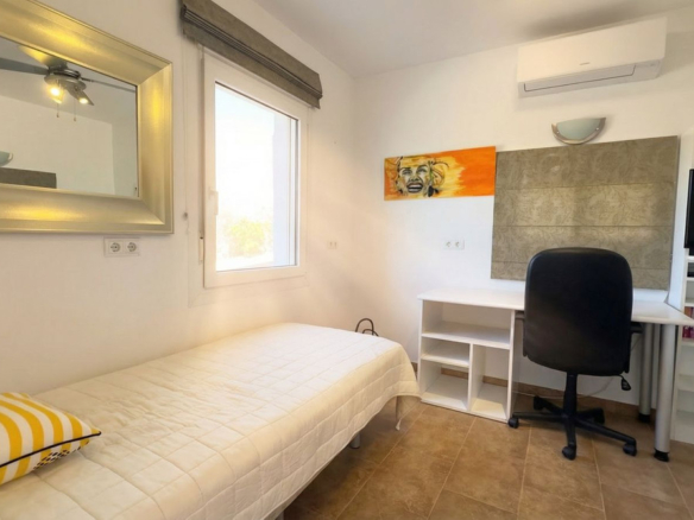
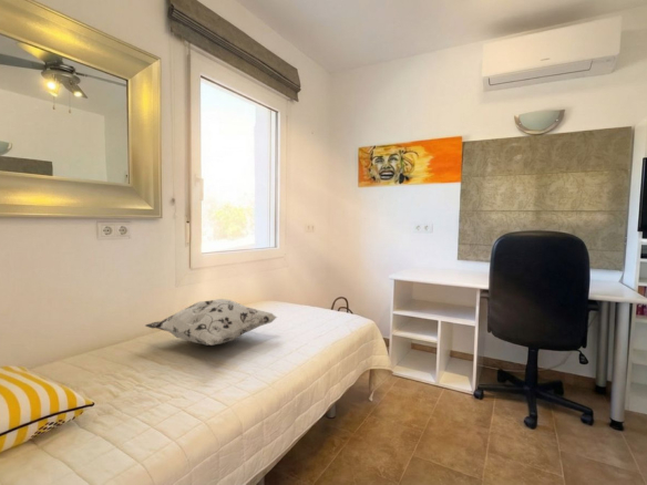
+ decorative pillow (214, 321)
